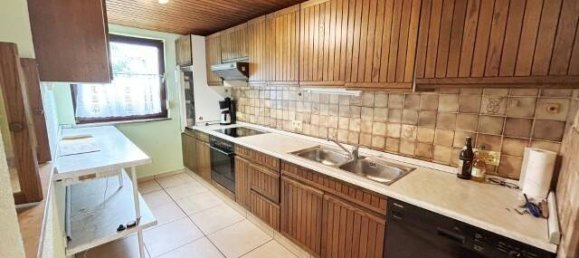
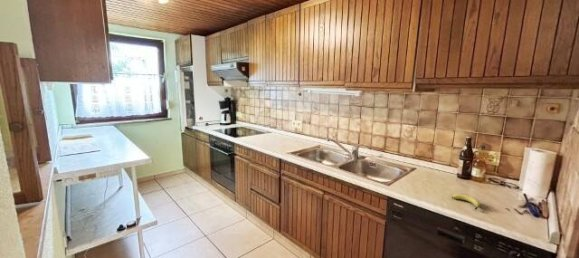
+ fruit (467, 200)
